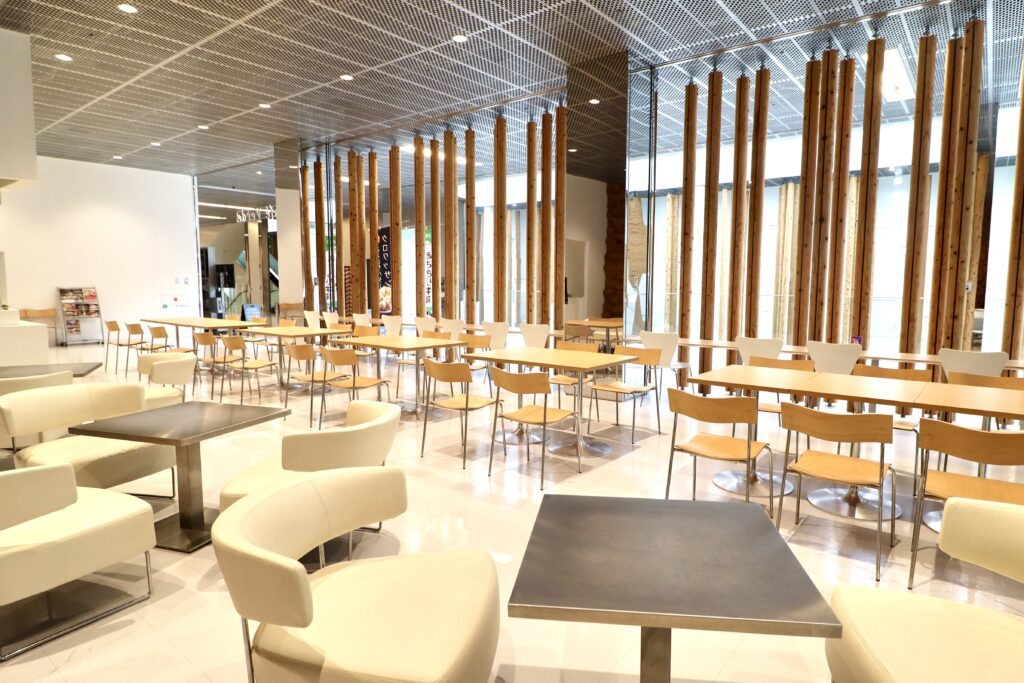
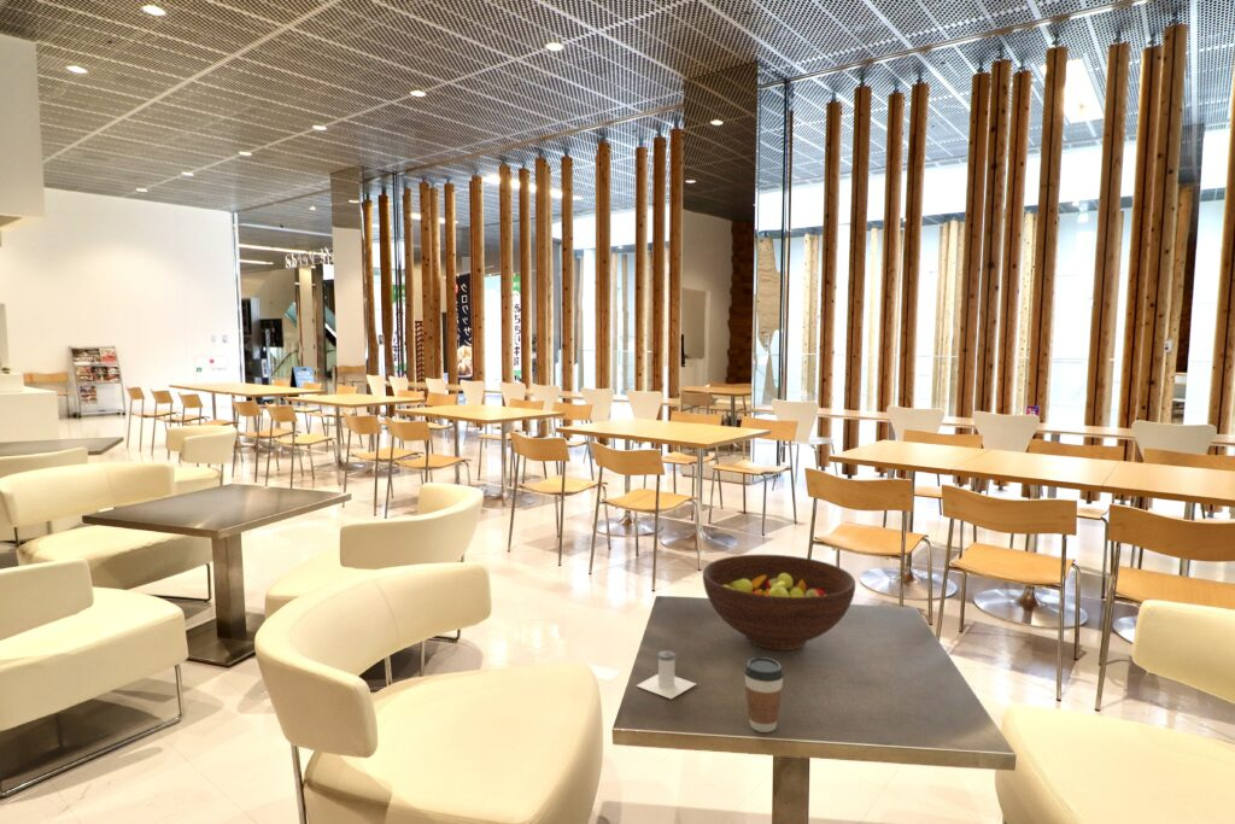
+ fruit bowl (777, 607)
+ salt shaker (666, 670)
+ coffee cup (763, 695)
